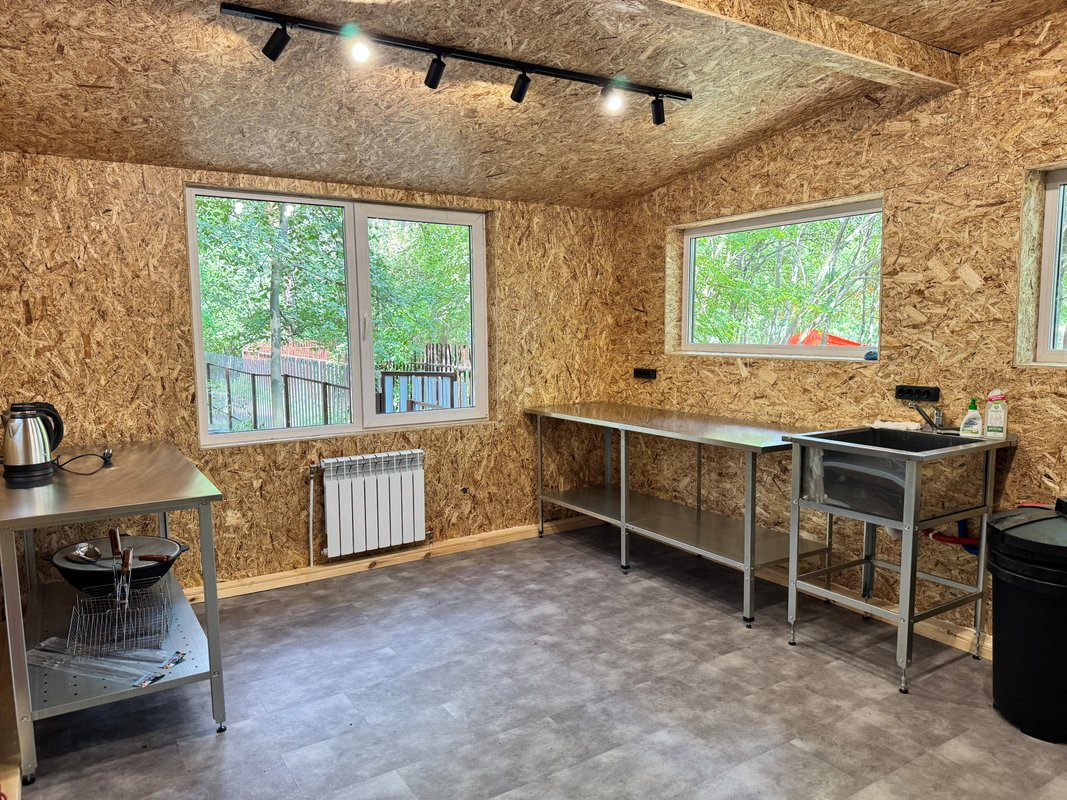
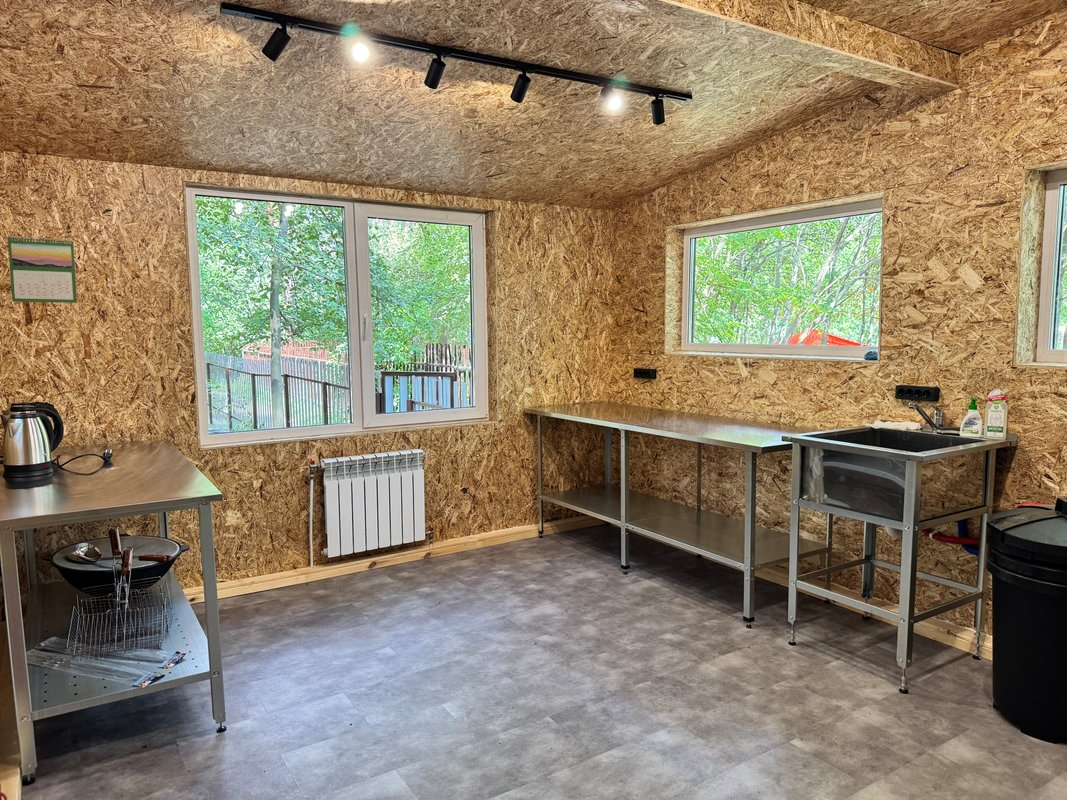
+ calendar (43, 269)
